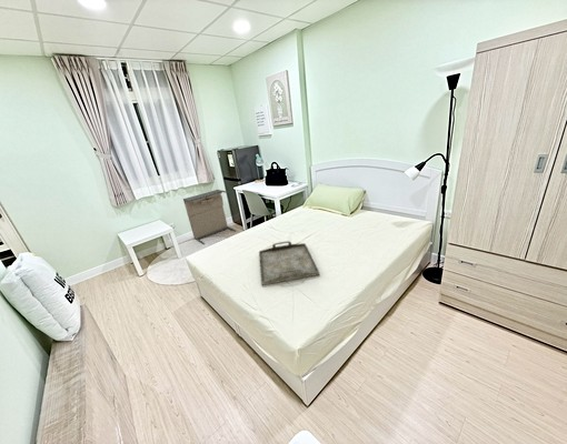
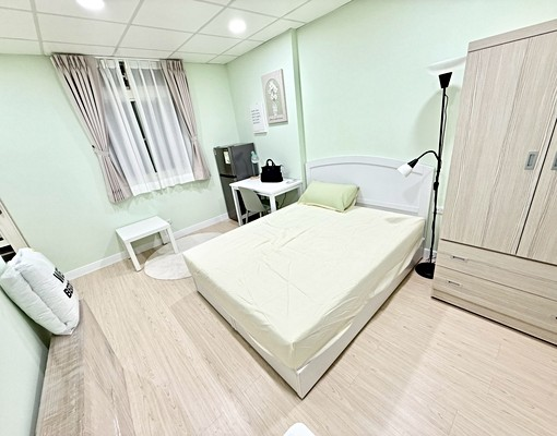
- serving tray (286, 259)
- laundry hamper (210, 215)
